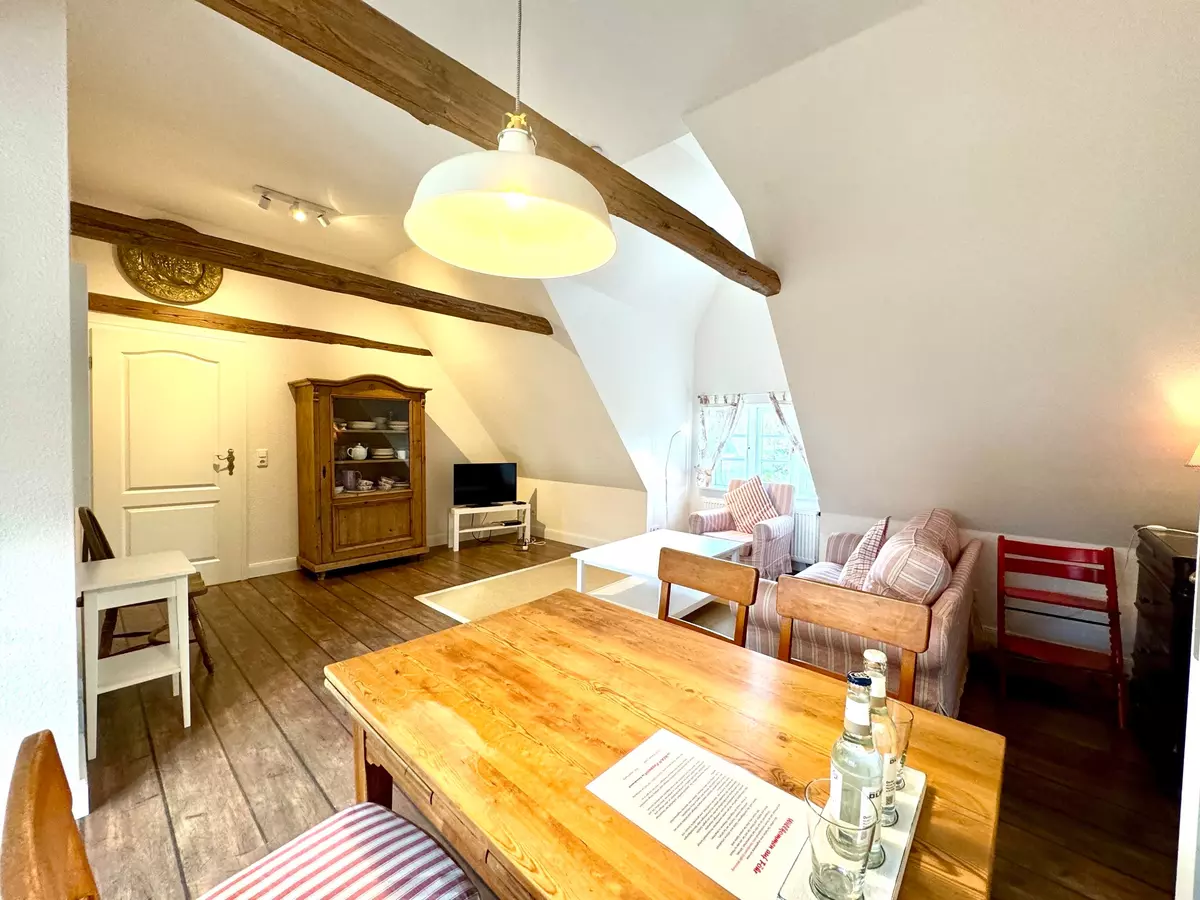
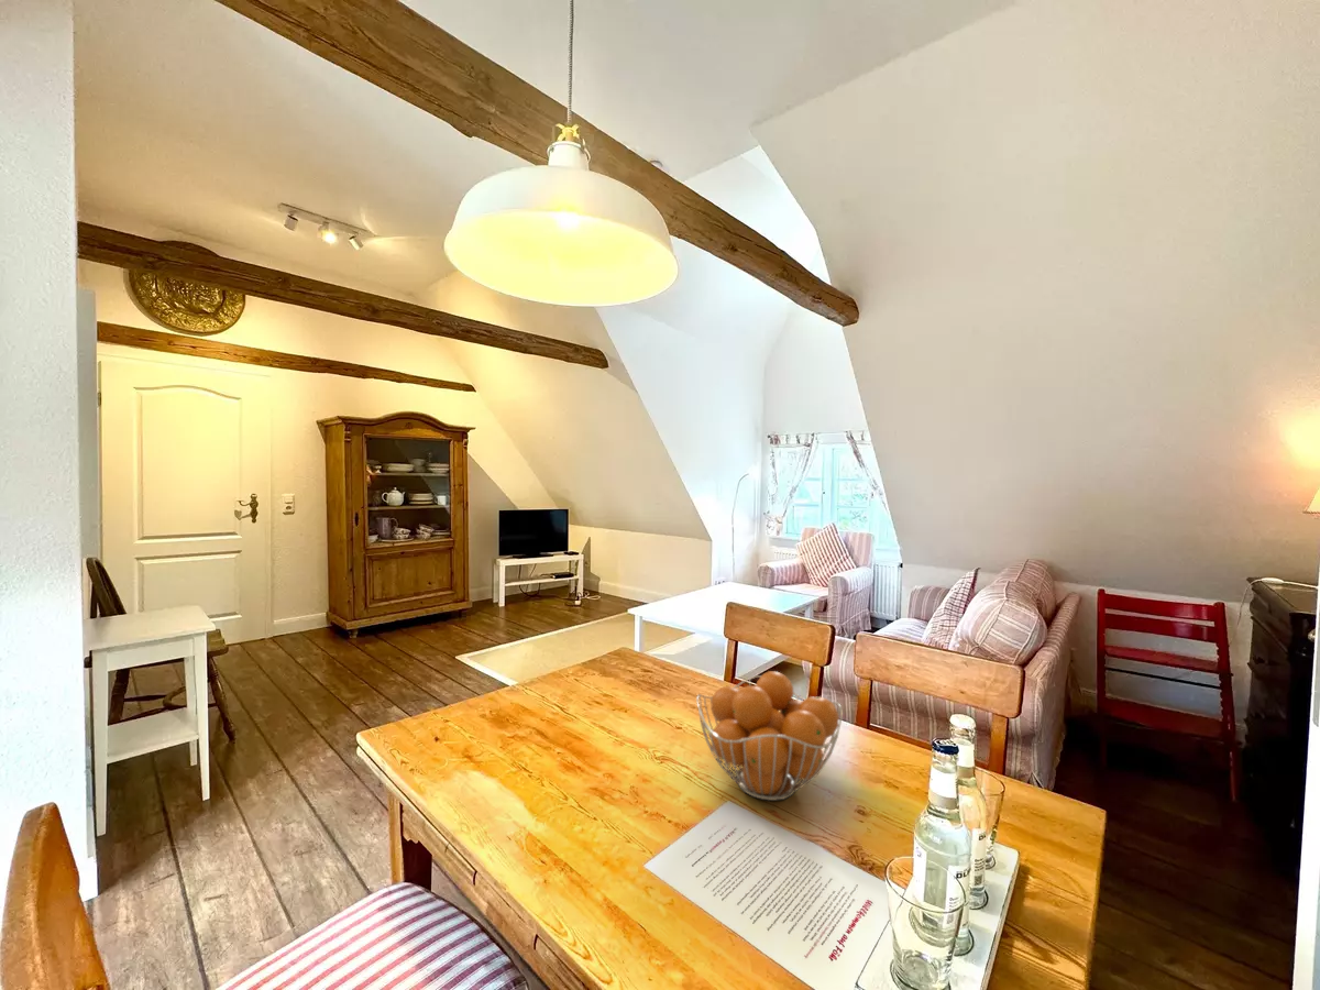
+ fruit basket (767, 732)
